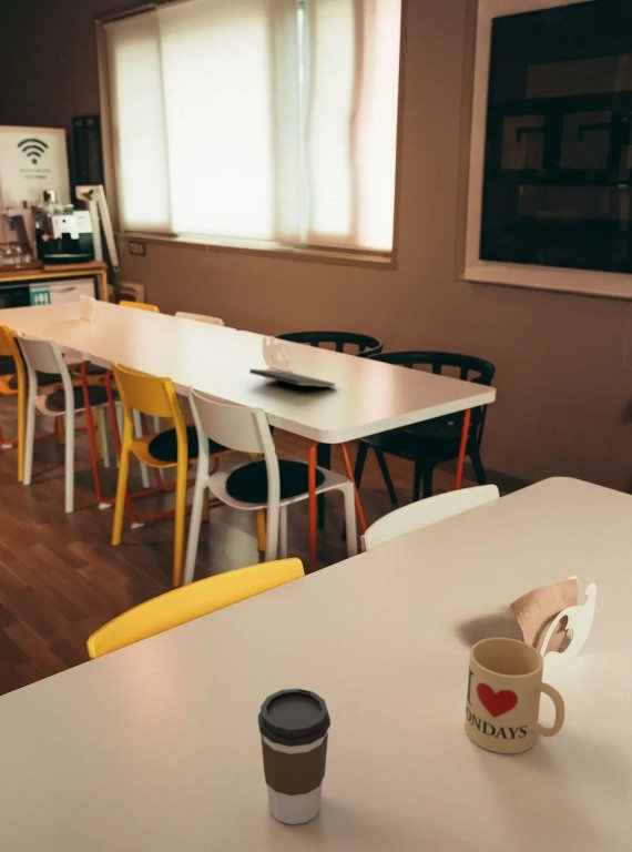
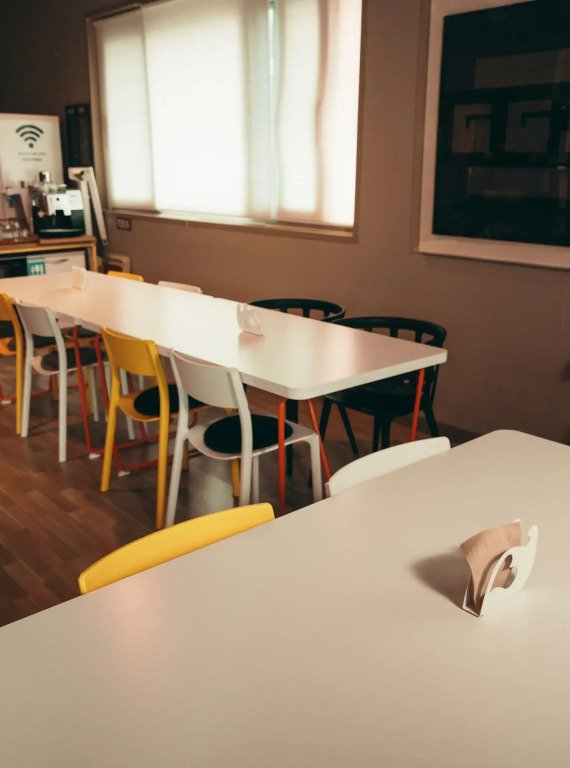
- coffee cup (294, 757)
- mug (516, 700)
- notepad (292, 377)
